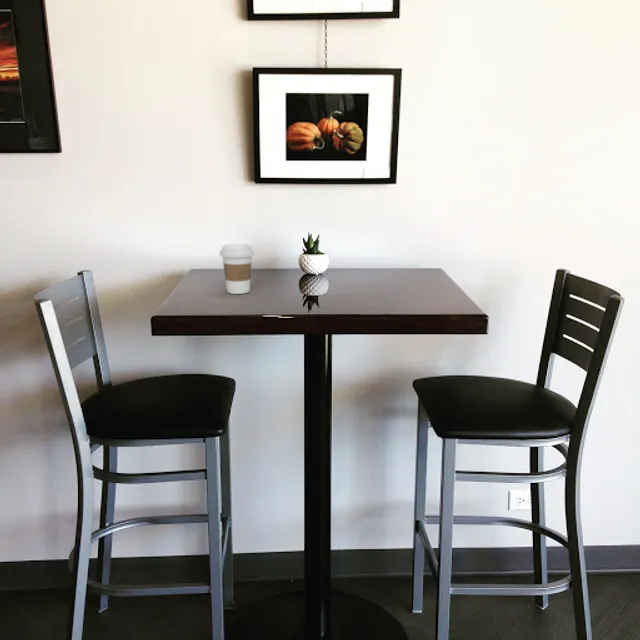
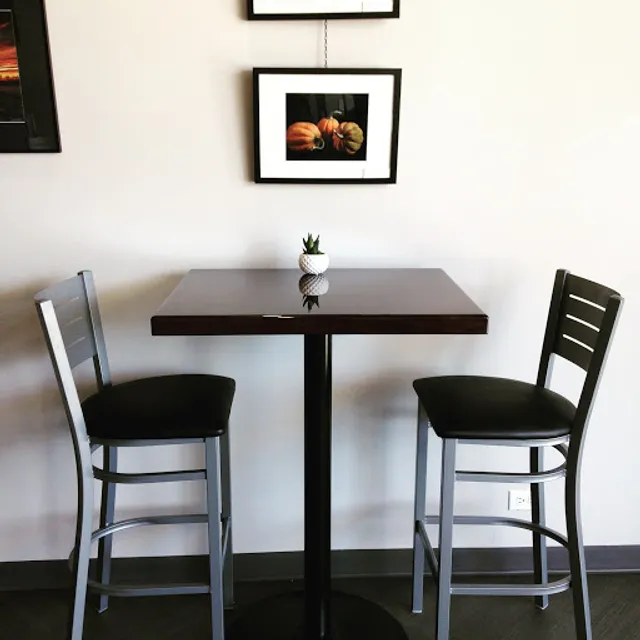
- coffee cup (237, 268)
